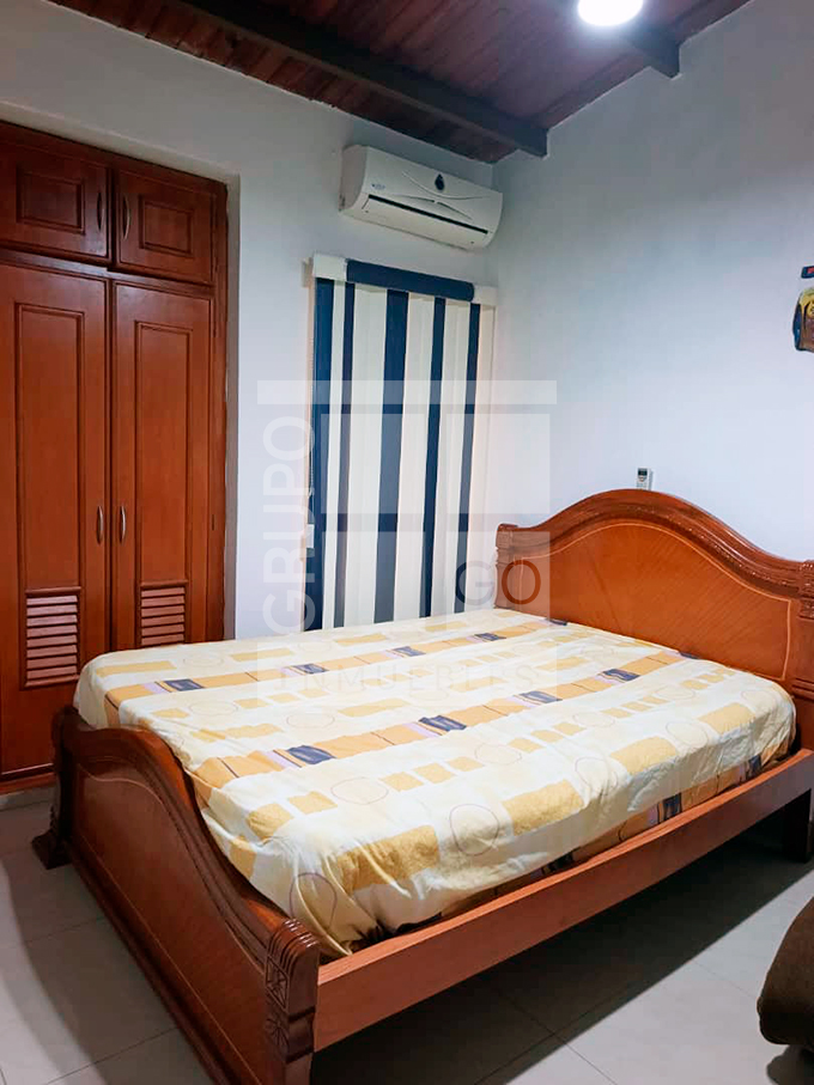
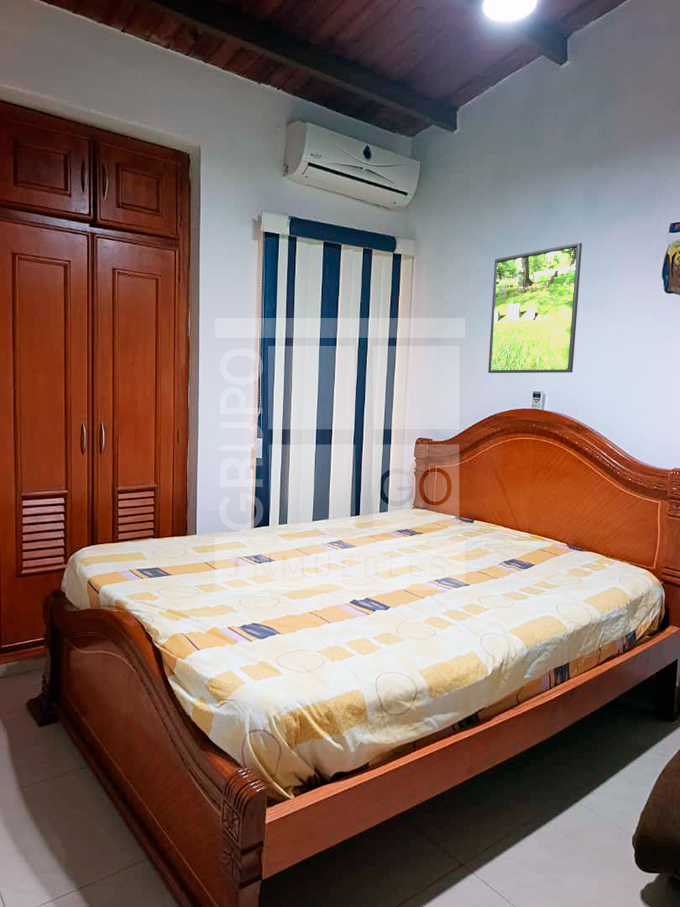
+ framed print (531, 312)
